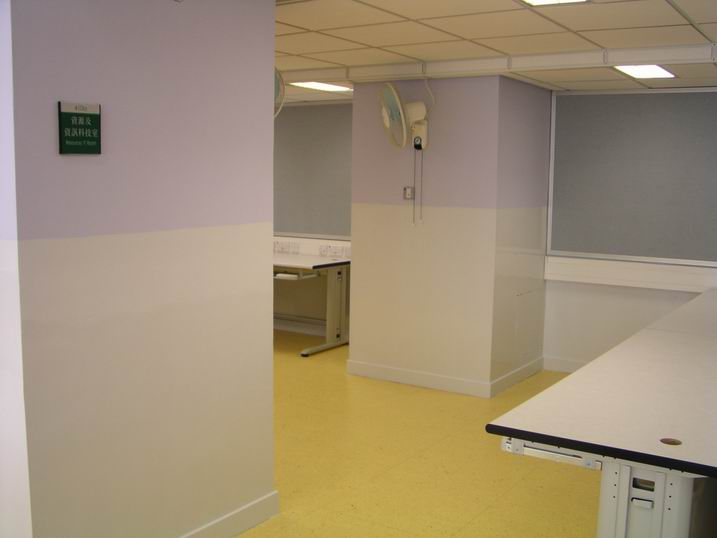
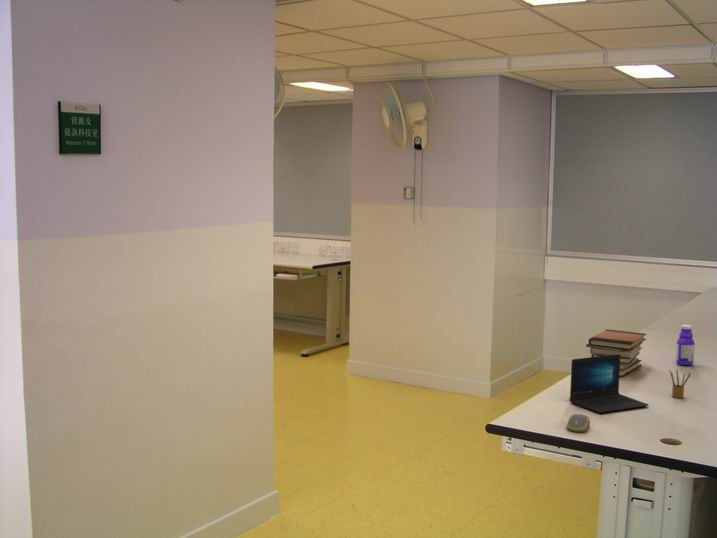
+ pencil box (678, 383)
+ computer mouse (578, 421)
+ book stack (616, 352)
+ laptop (609, 382)
+ bottle (685, 344)
